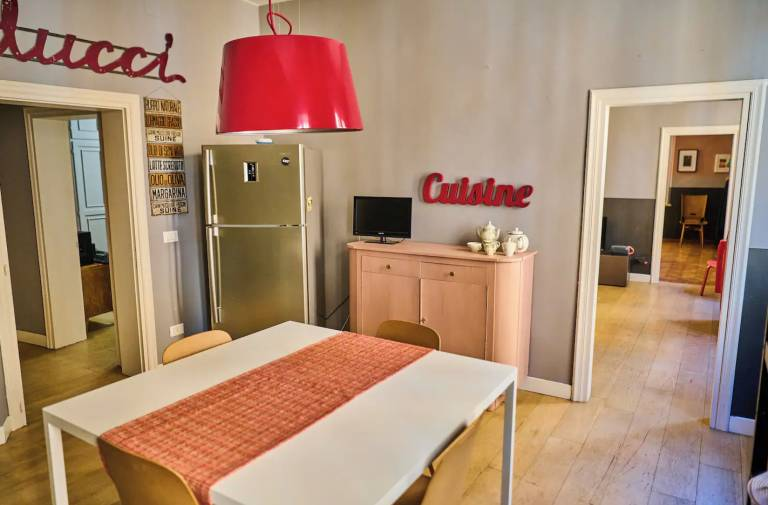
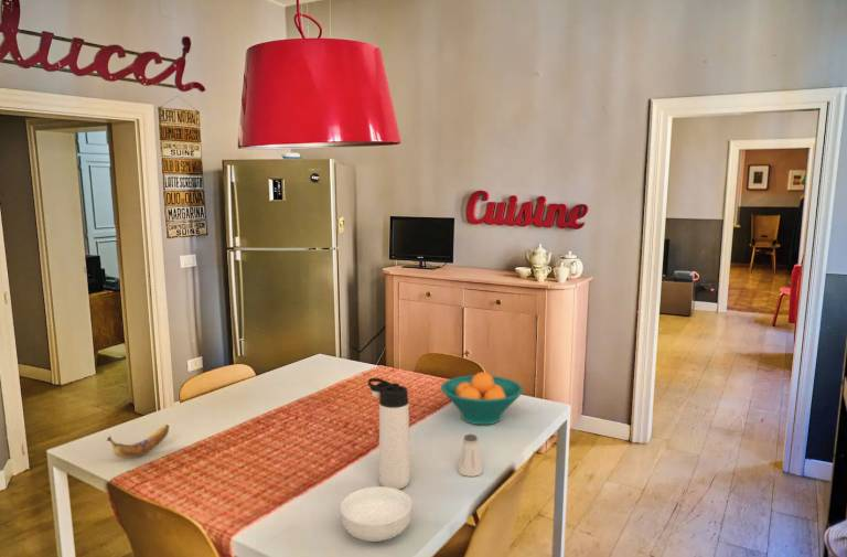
+ cereal bowl (376, 517)
+ fruit bowl (481, 395)
+ saltshaker (470, 453)
+ thermos bottle (388, 432)
+ banana (140, 441)
